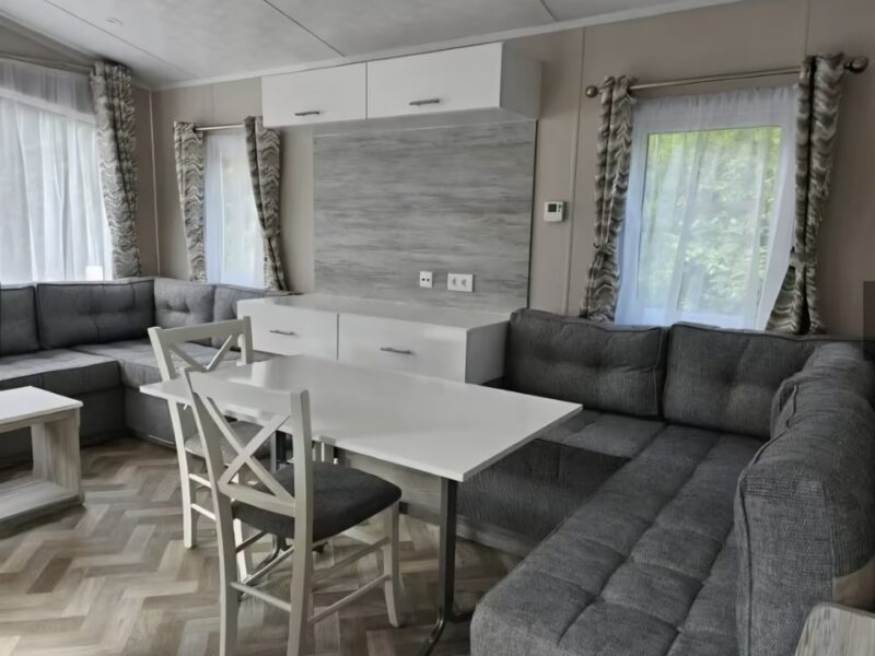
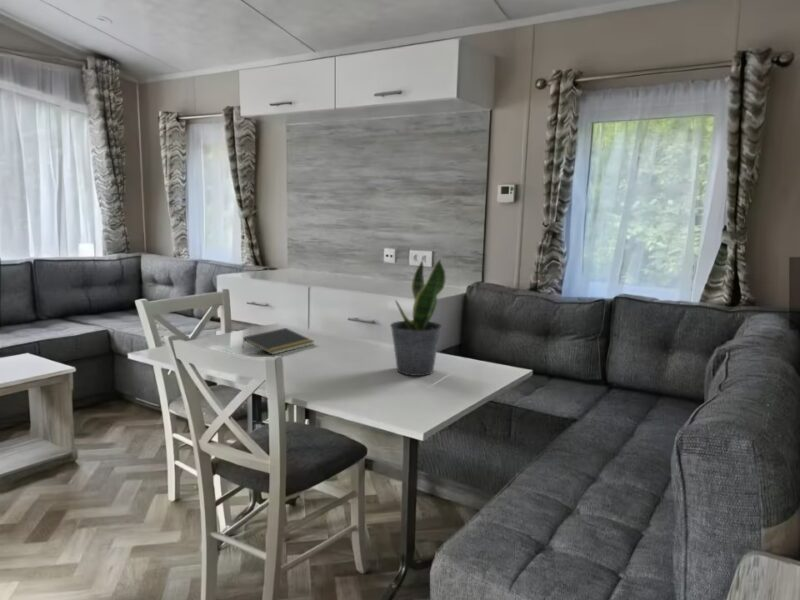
+ notepad (279, 340)
+ potted plant (416, 315)
